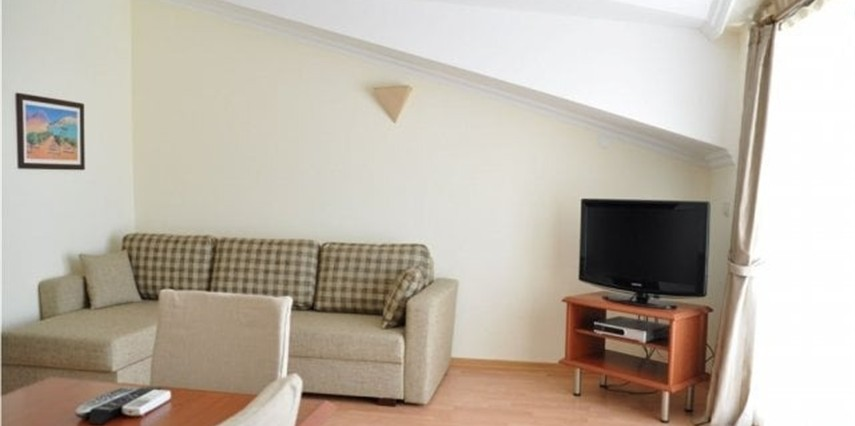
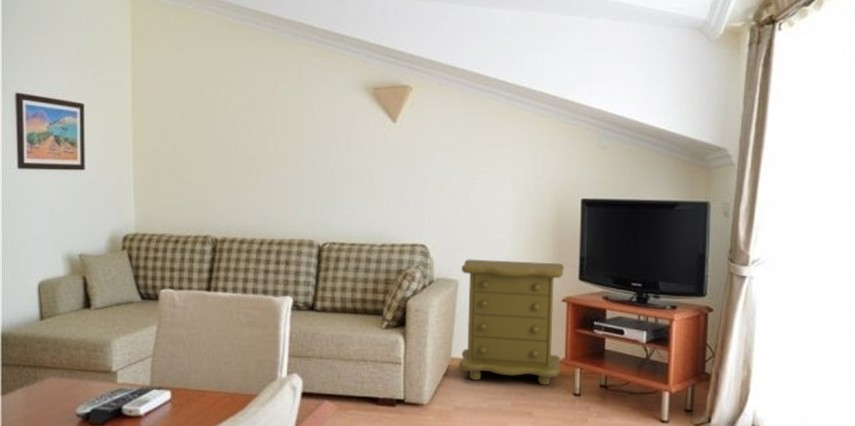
+ dresser (510, 320)
